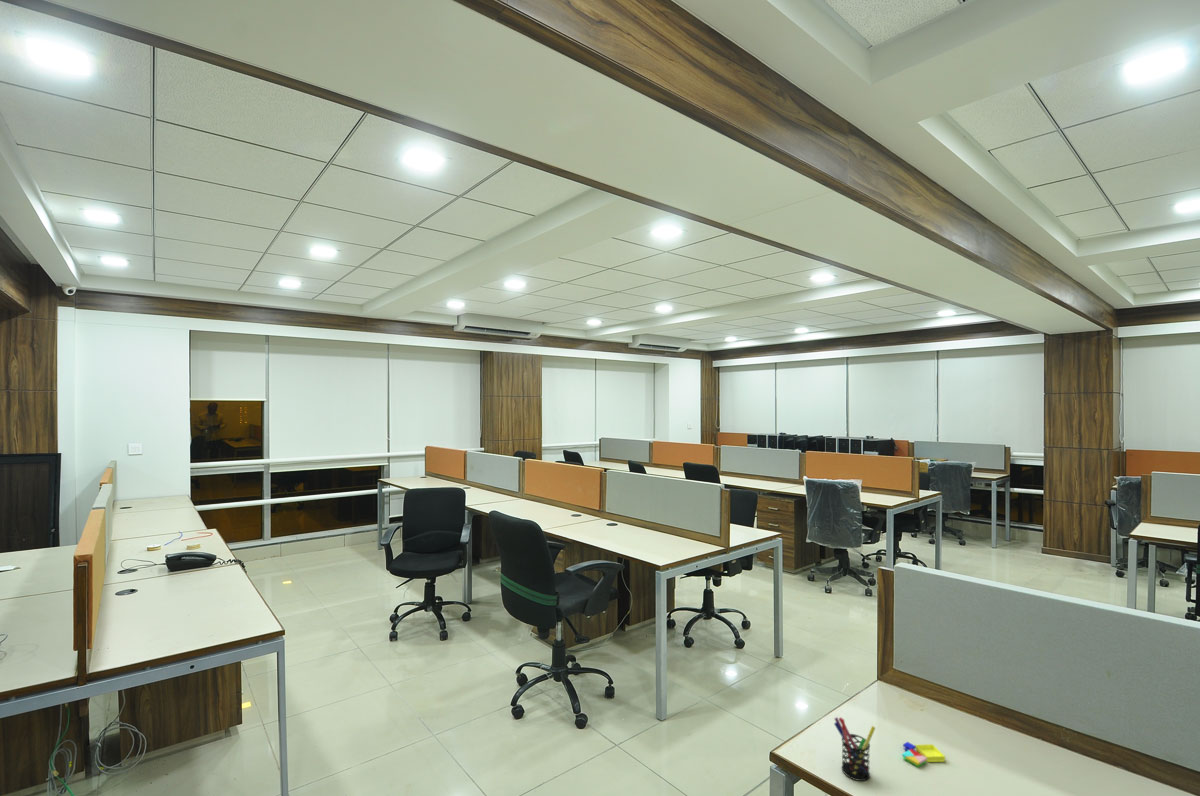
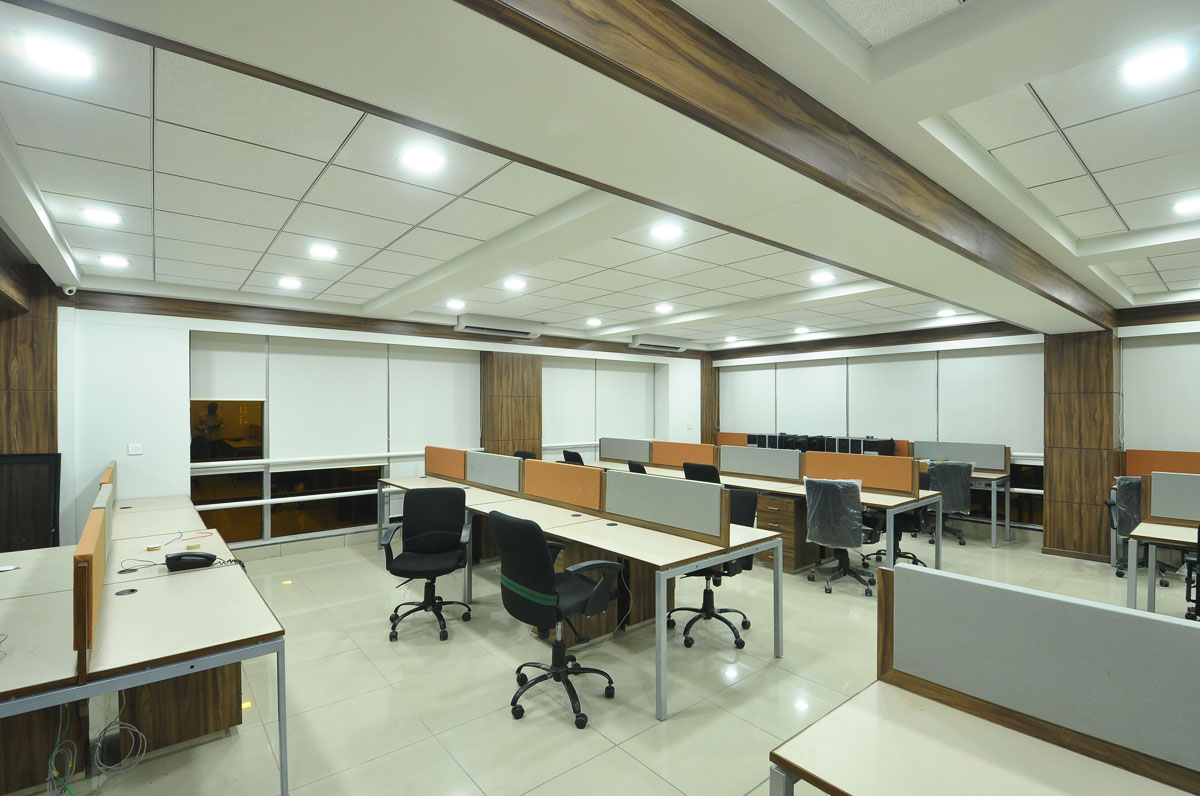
- sticky notes (920, 754)
- pen holder (855, 747)
